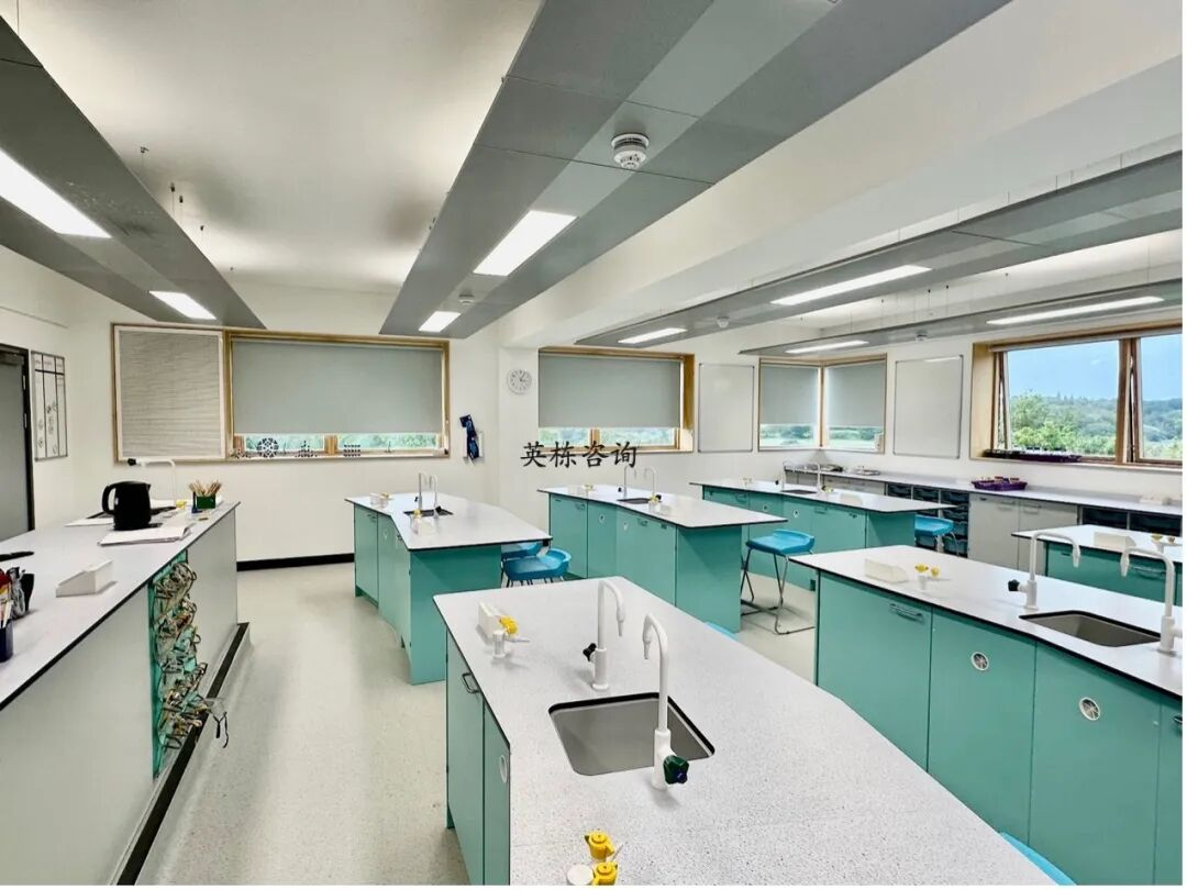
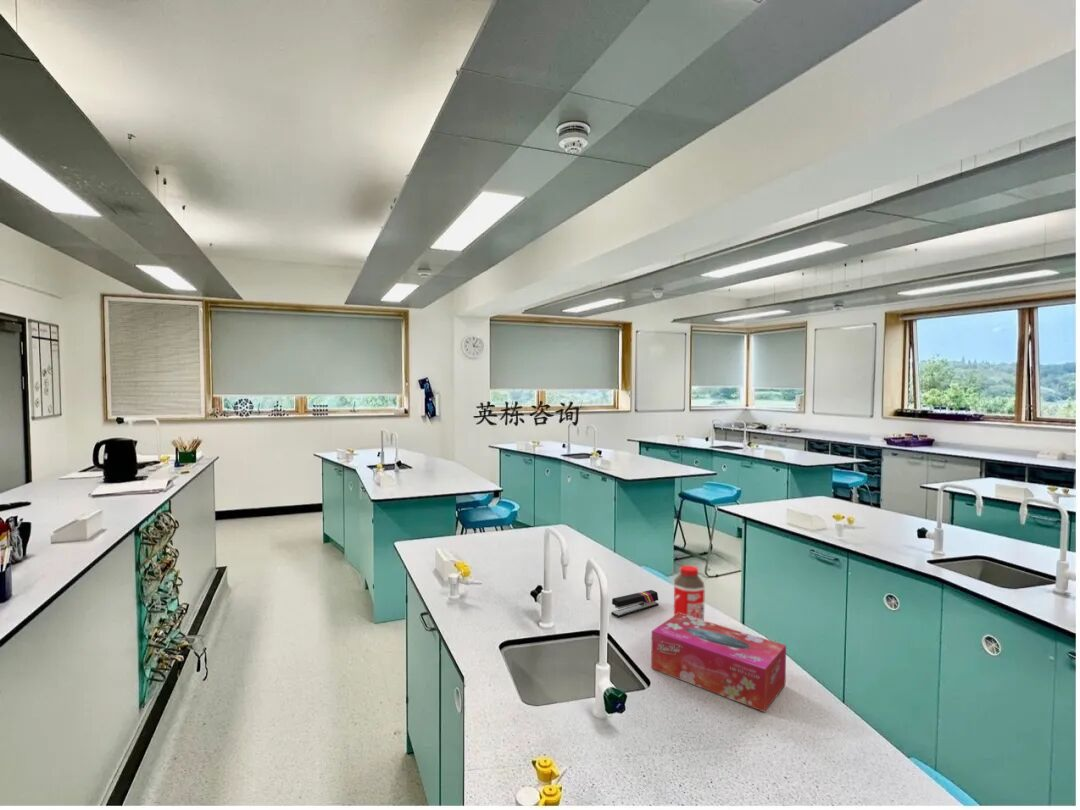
+ stapler (635, 601)
+ bottle (688, 596)
+ tissue box (716, 657)
